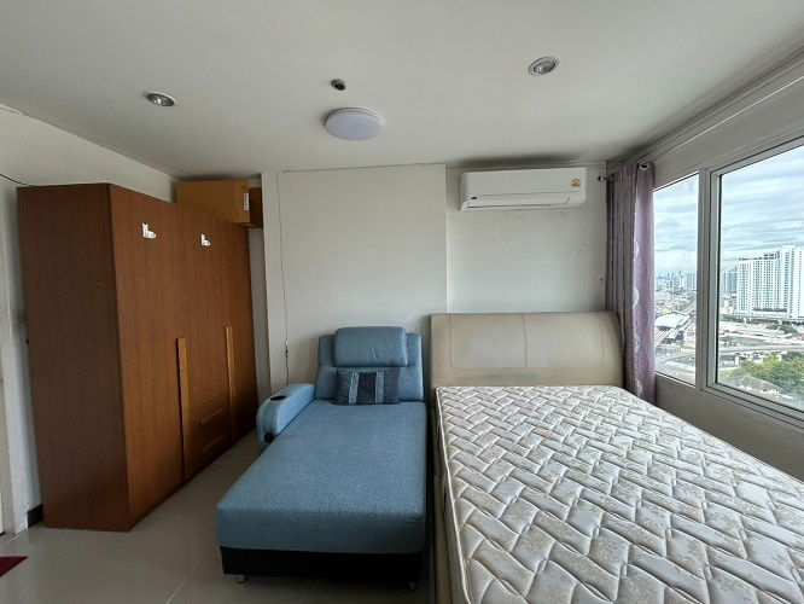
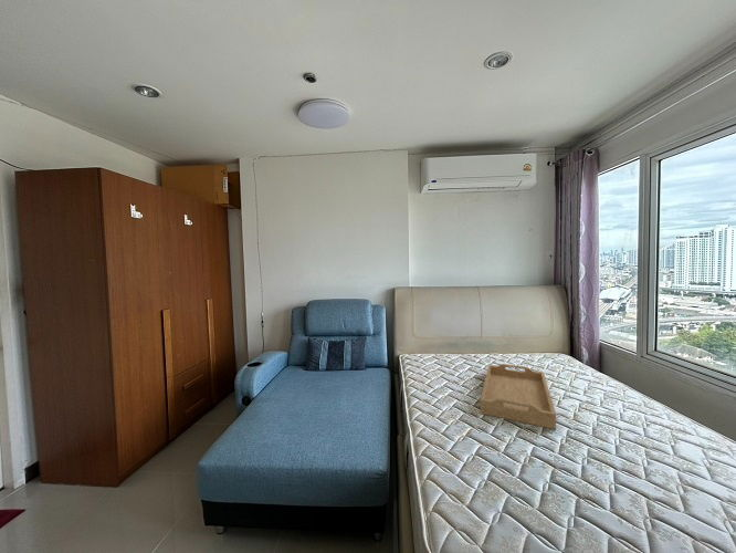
+ serving tray (515, 388)
